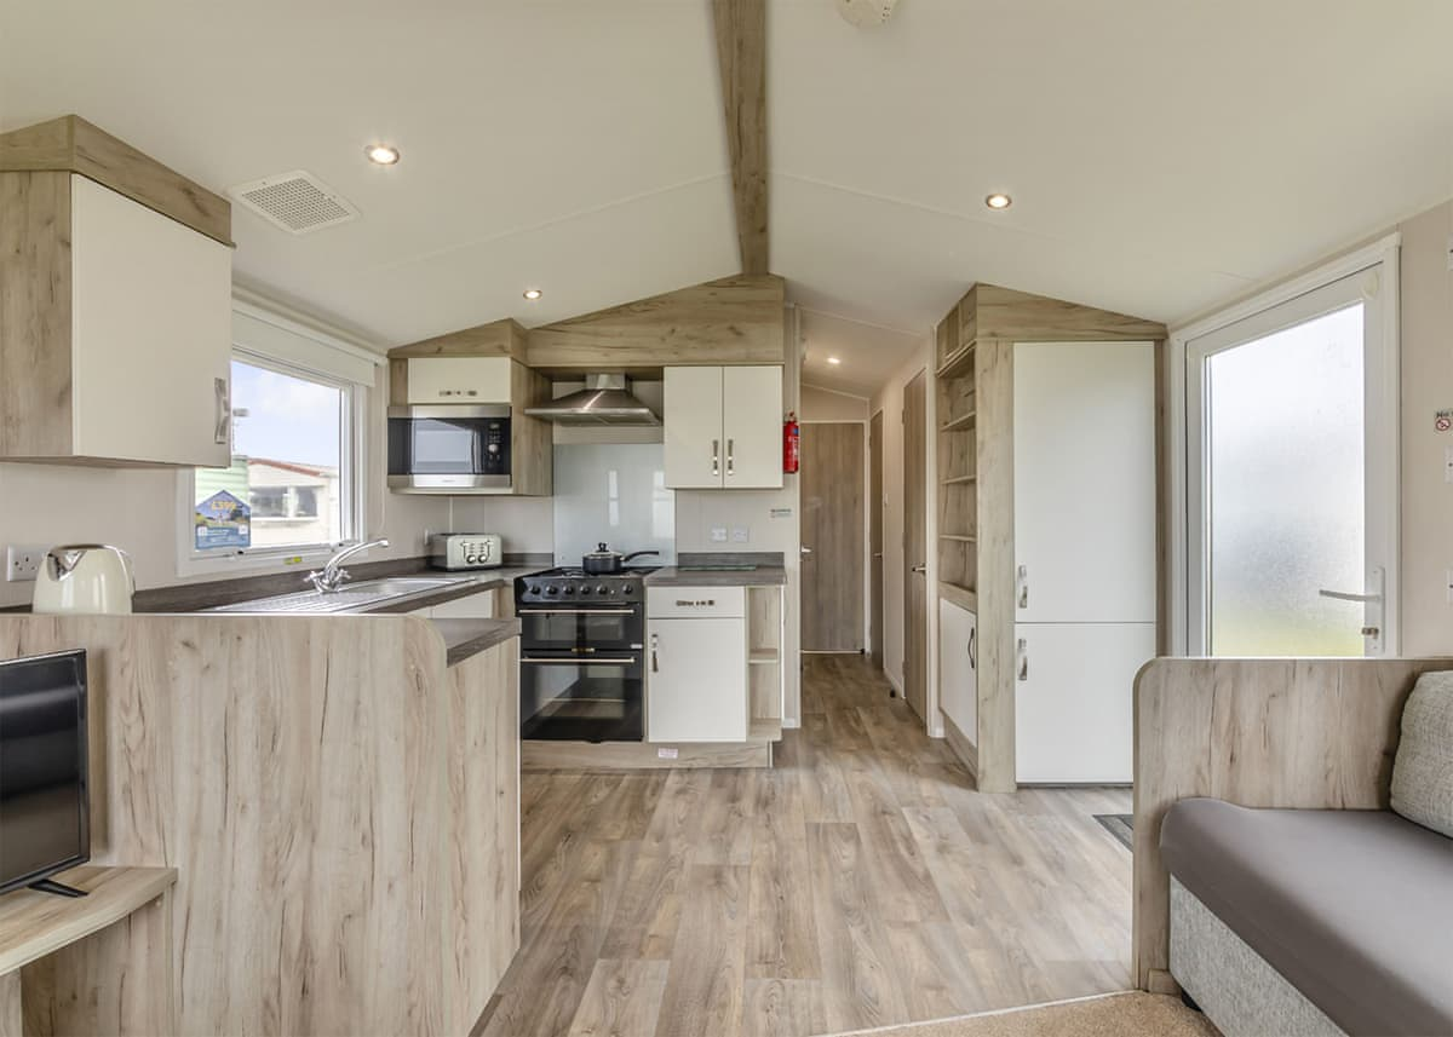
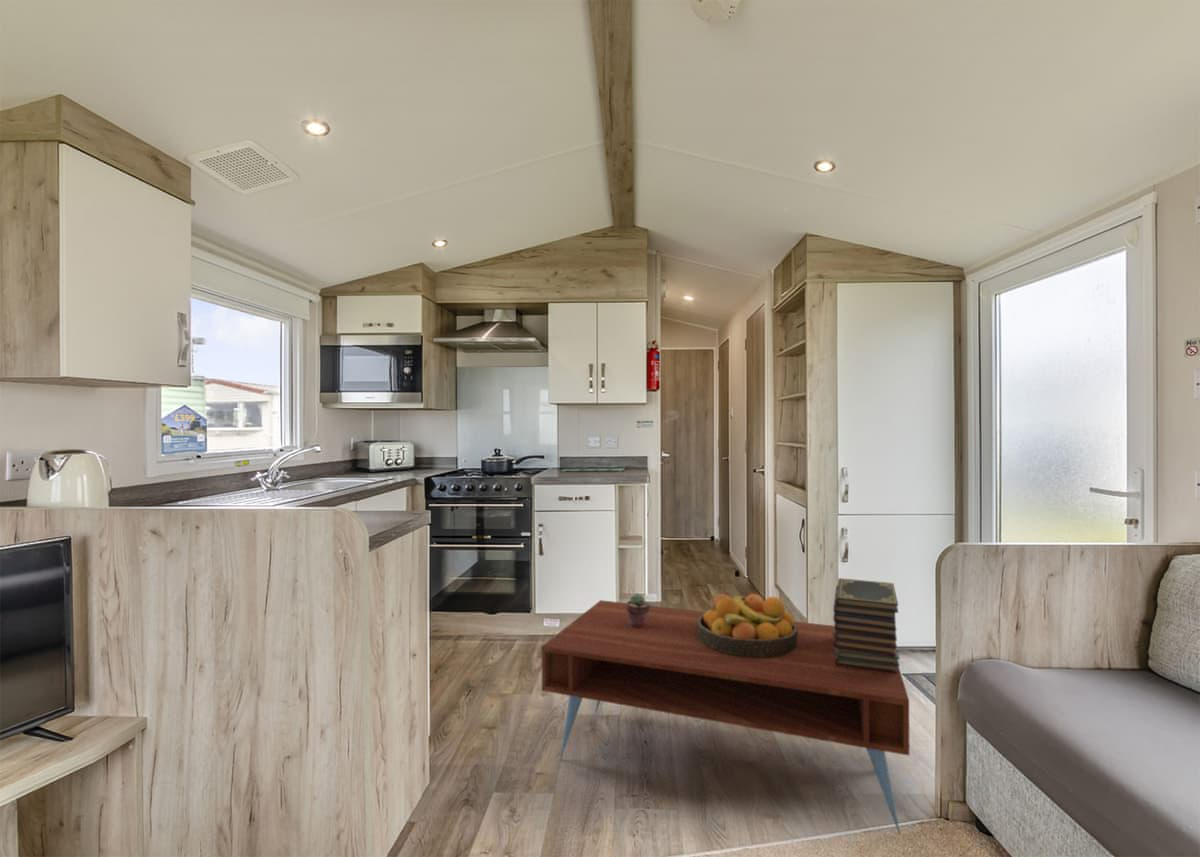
+ fruit bowl (746, 616)
+ book stack (865, 622)
+ potted succulent (637, 609)
+ coffee table (720, 701)
